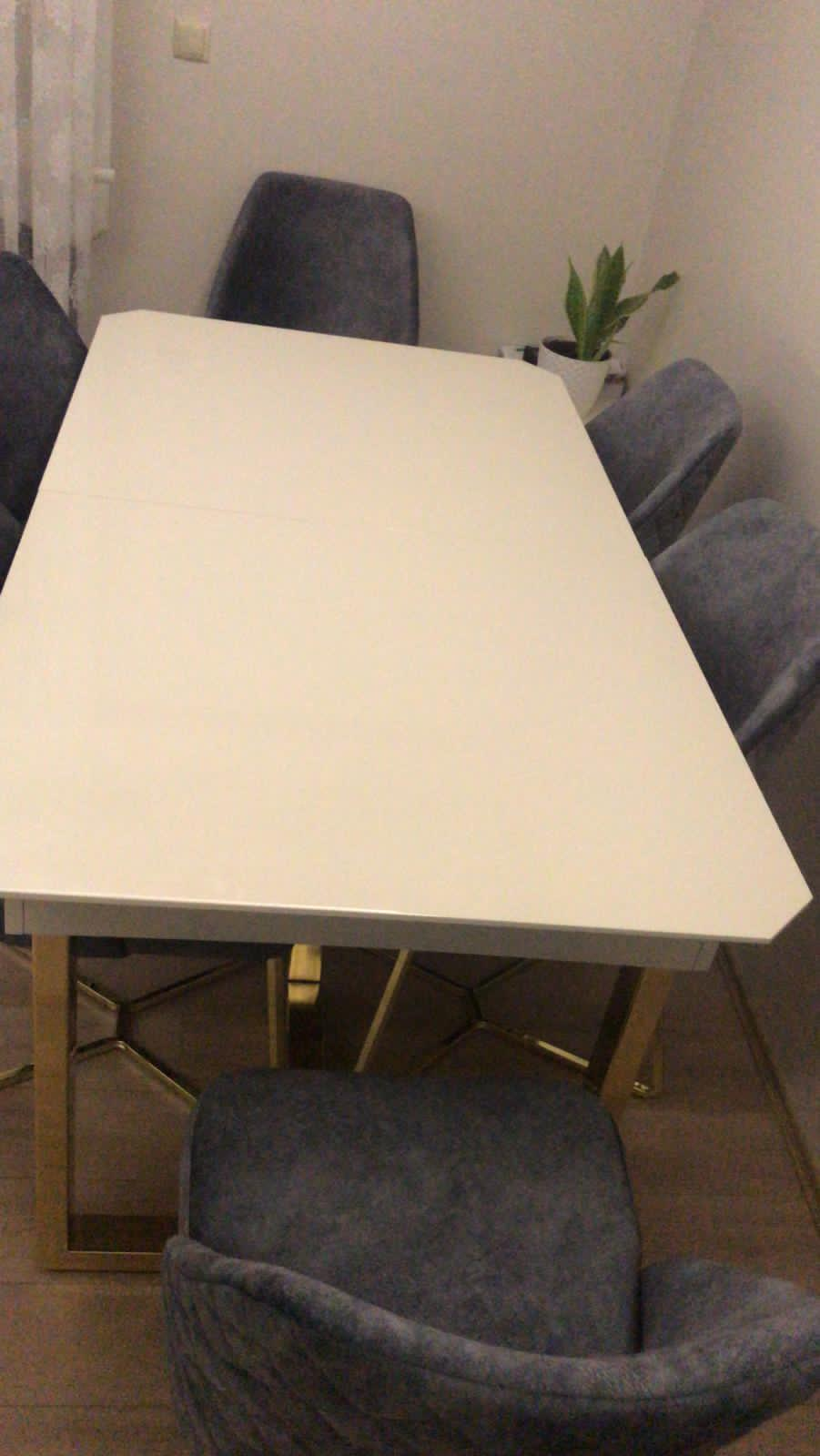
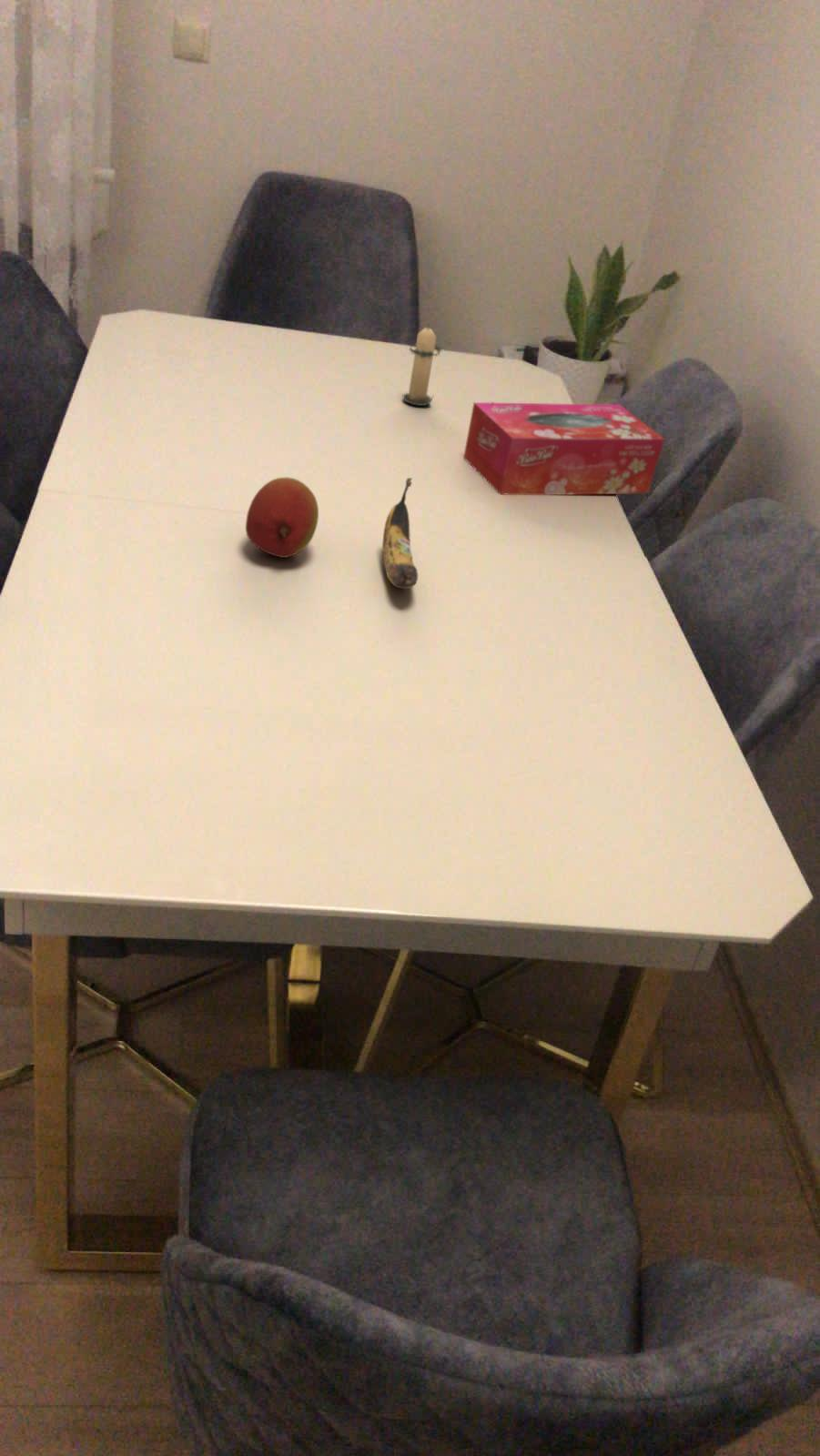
+ candle (422, 363)
+ tissue box (562, 448)
+ fruit (282, 517)
+ banana (401, 541)
